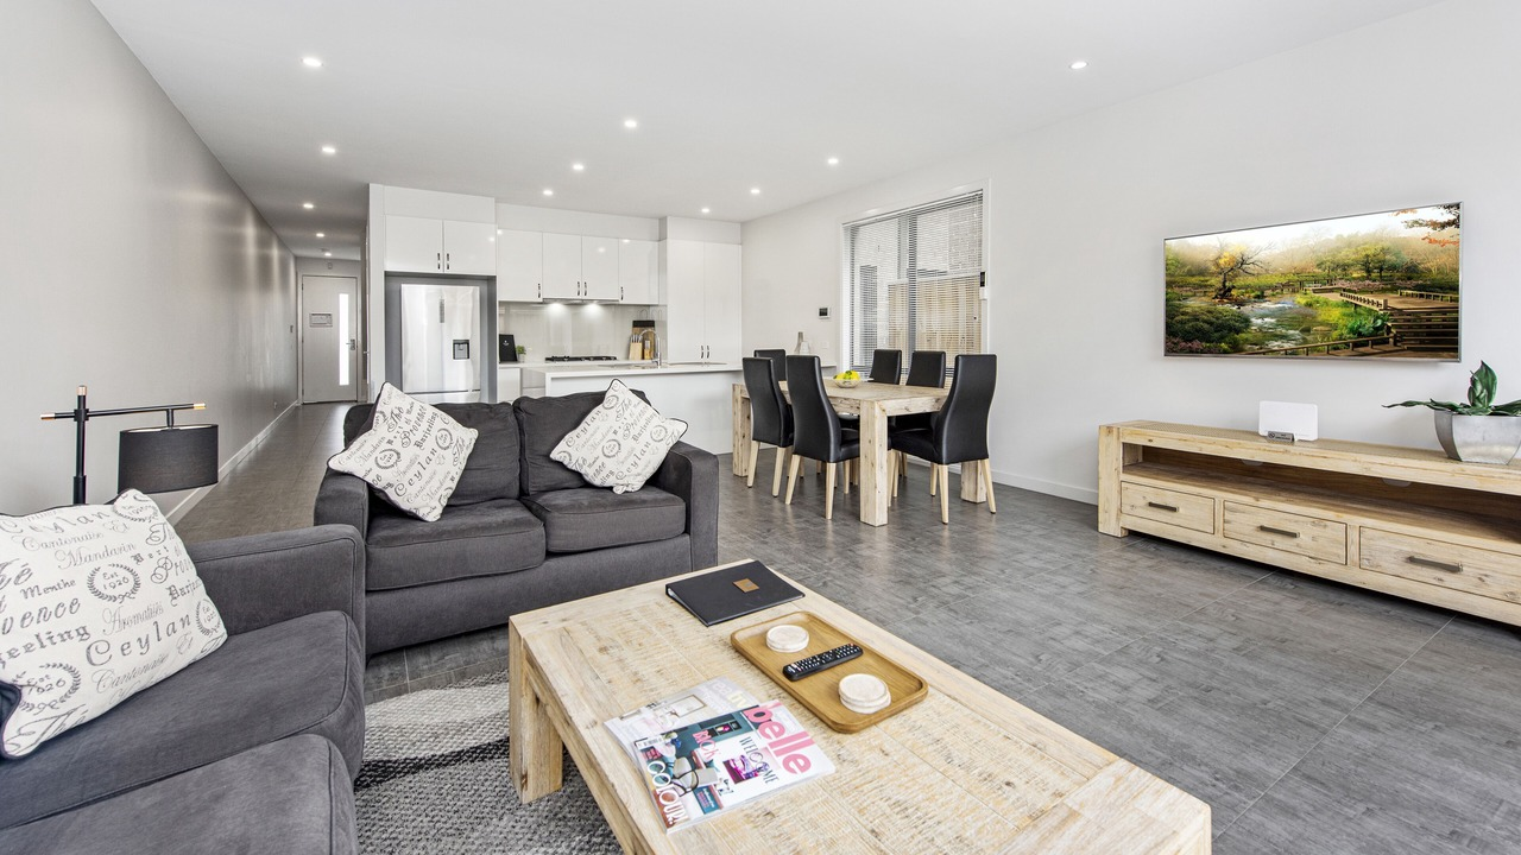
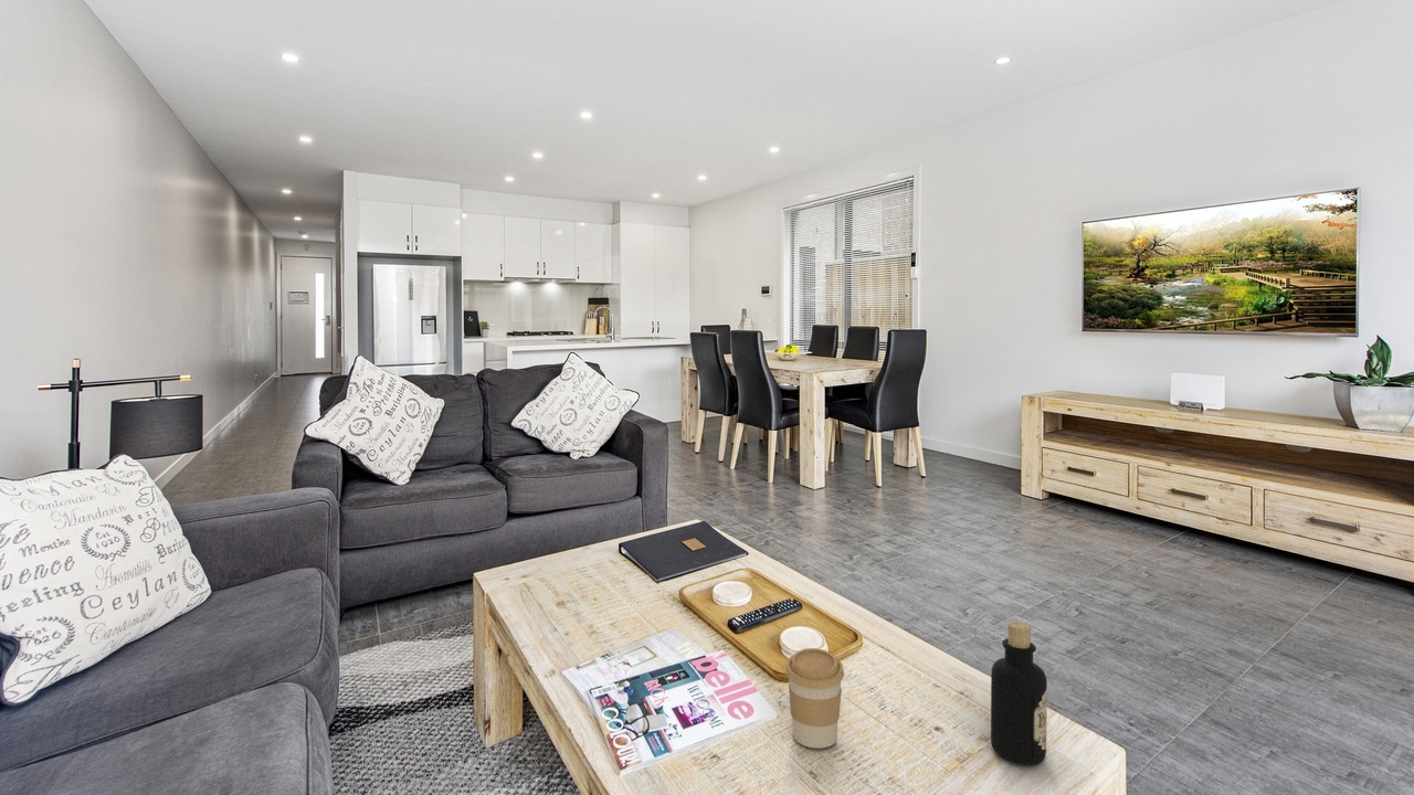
+ coffee cup (814, 696)
+ bottle (1019, 688)
